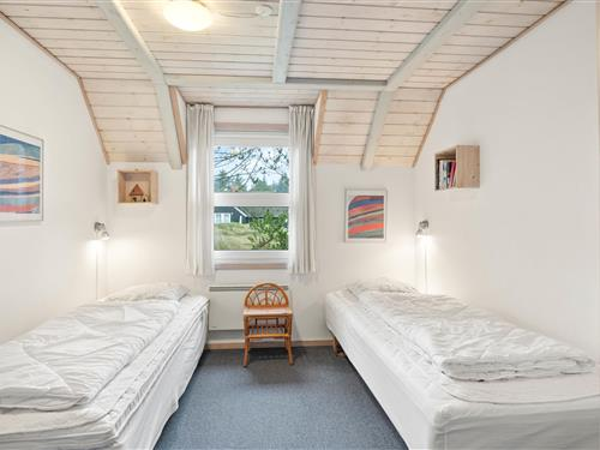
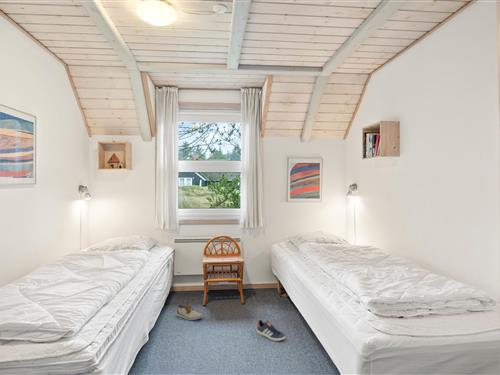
+ shoe (189, 311)
+ sneaker (270, 329)
